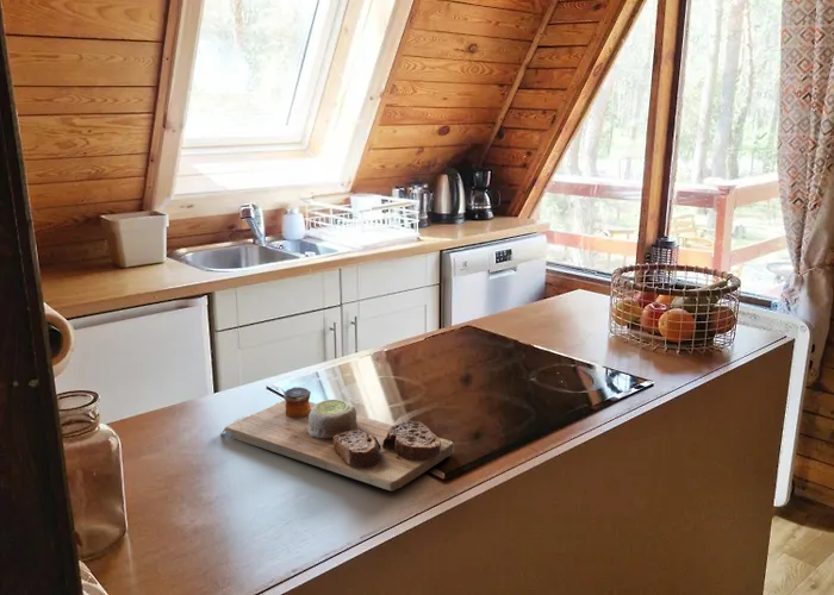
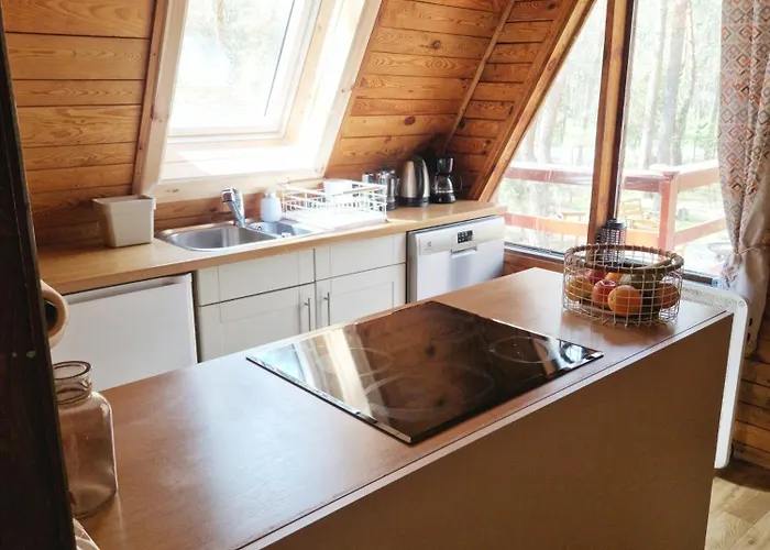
- cutting board (336, 426)
